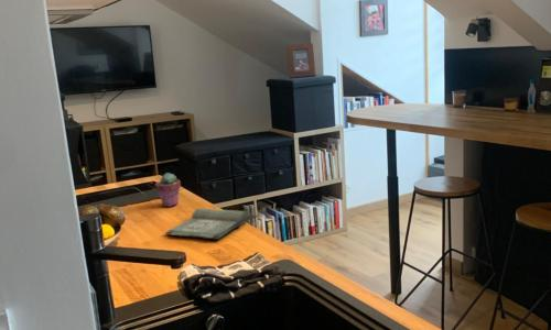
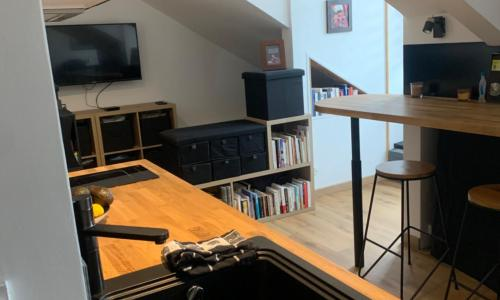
- potted succulent (168, 188)
- hardback book (212, 220)
